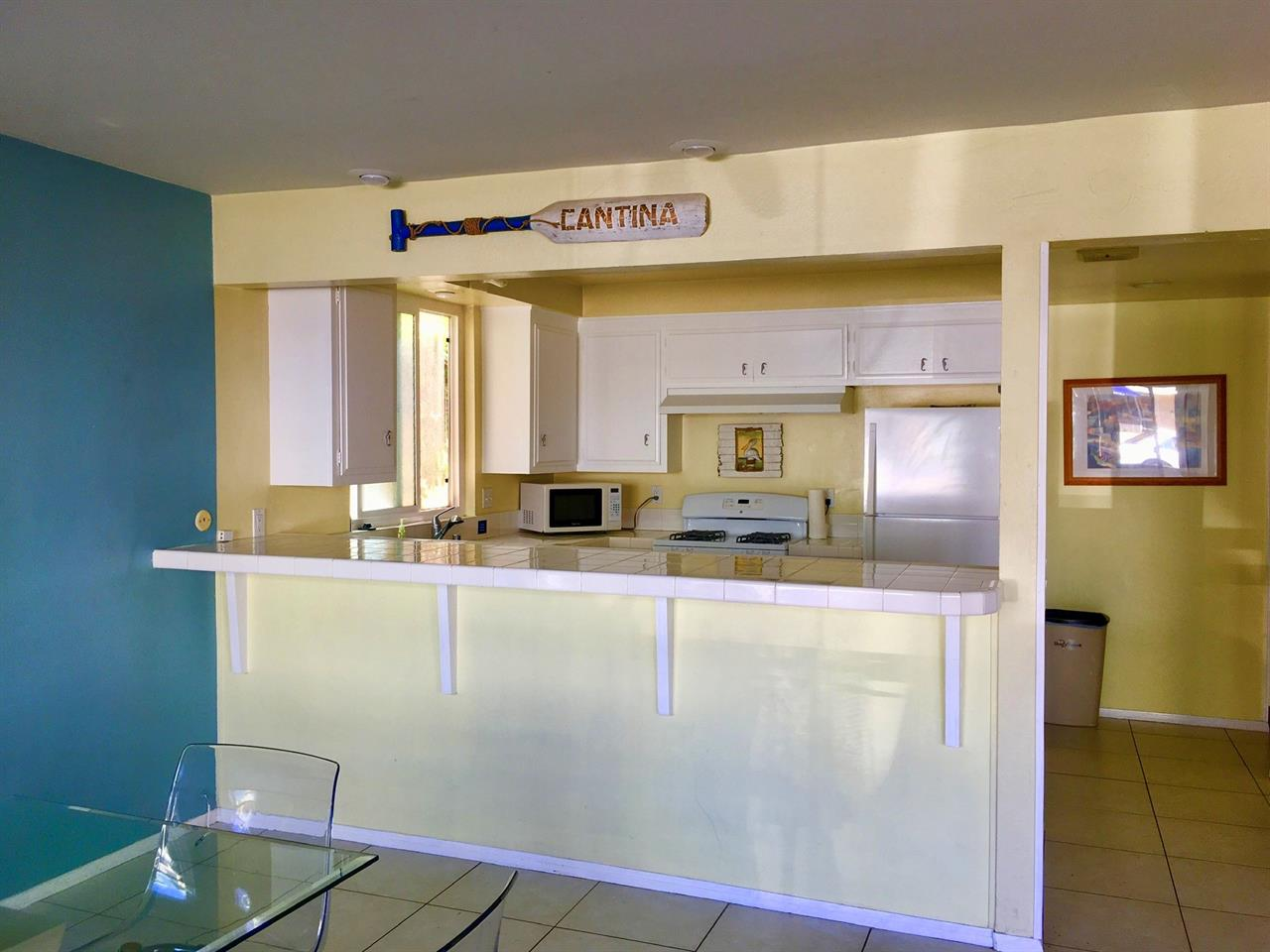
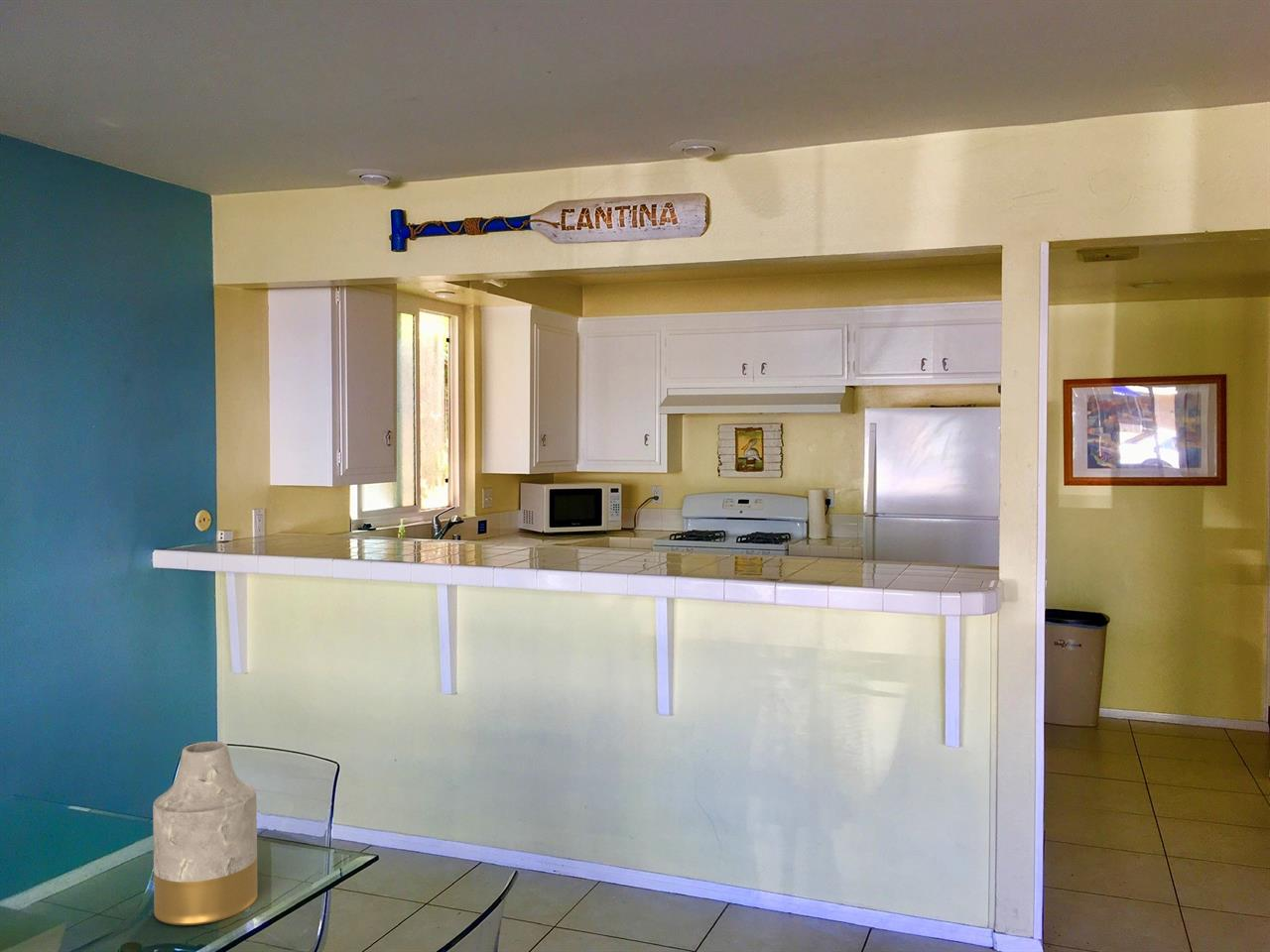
+ vase (205, 825)
